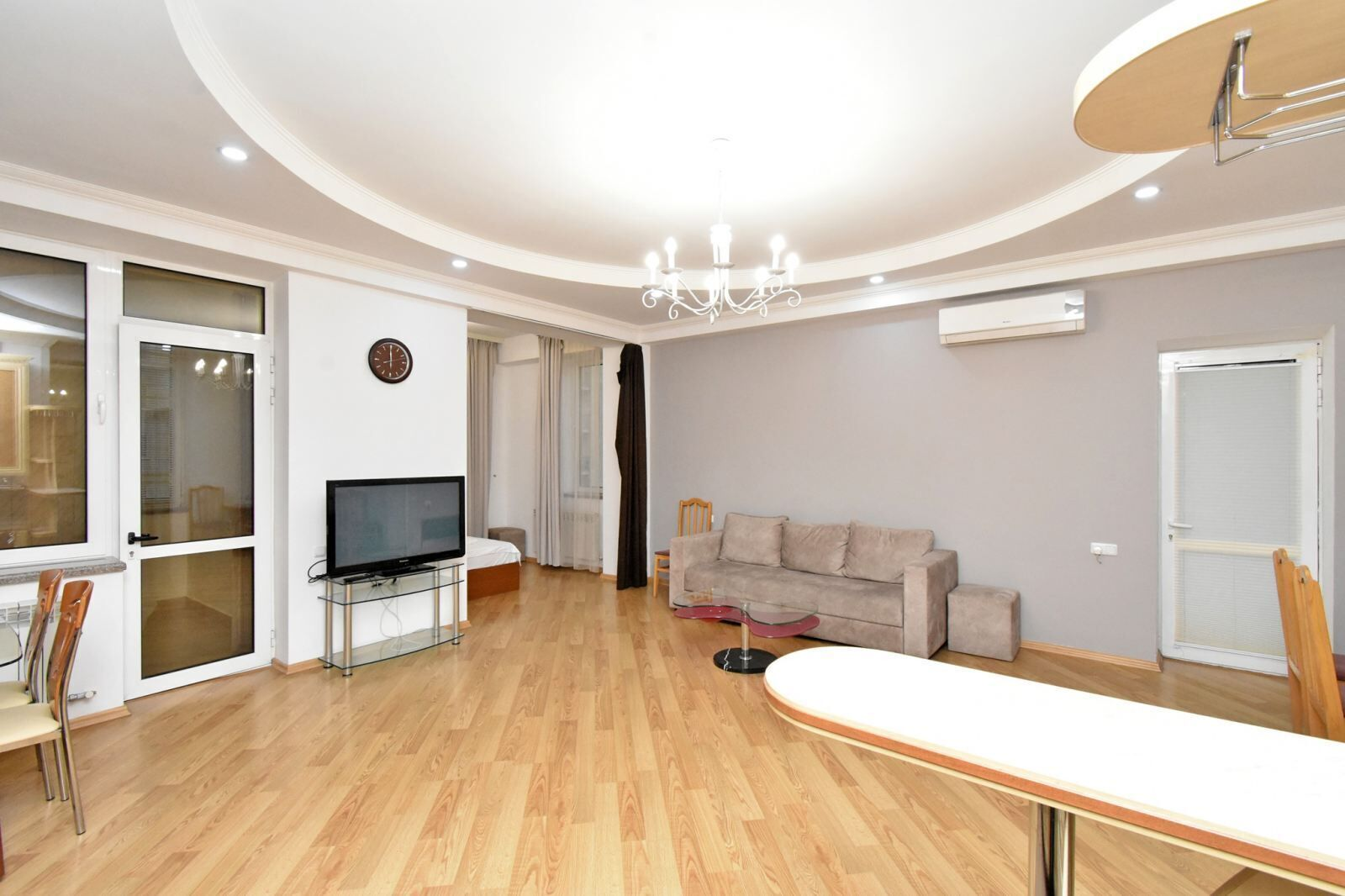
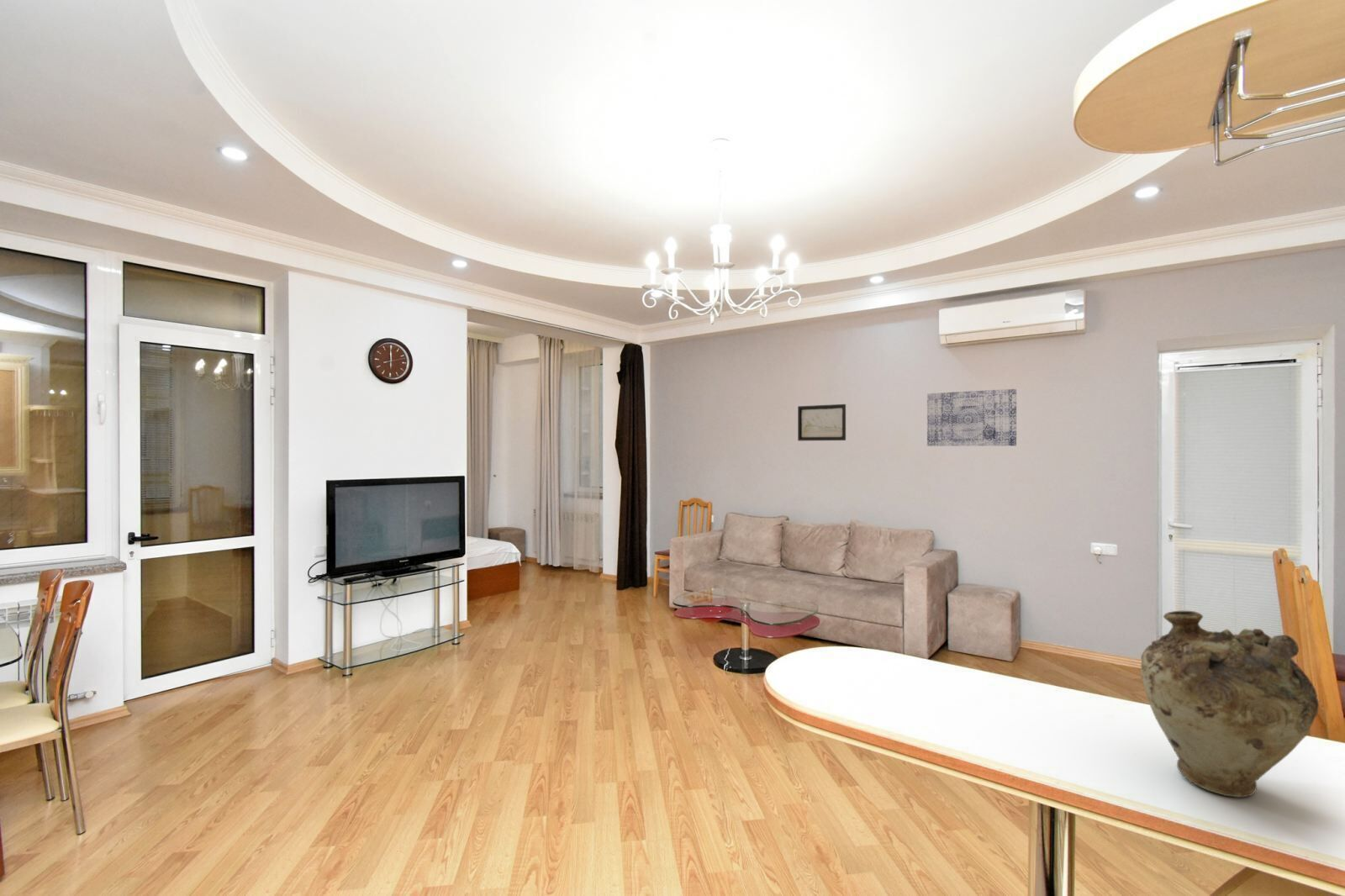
+ wall art (970, 419)
+ vase (1222, 703)
+ wall art (821, 423)
